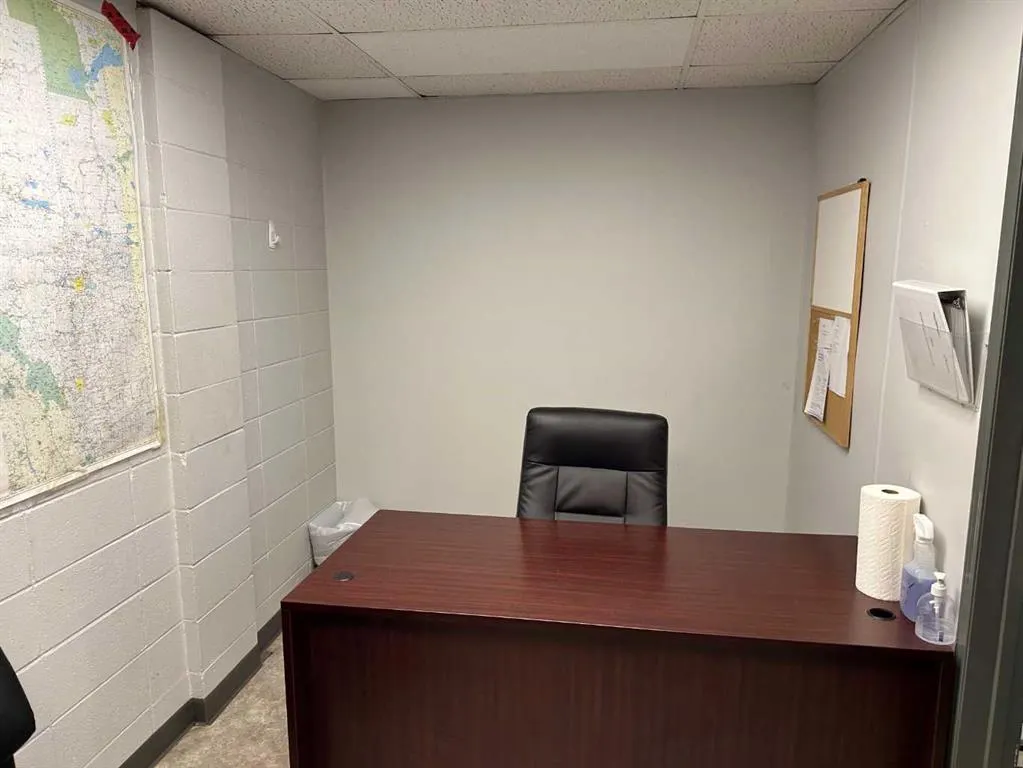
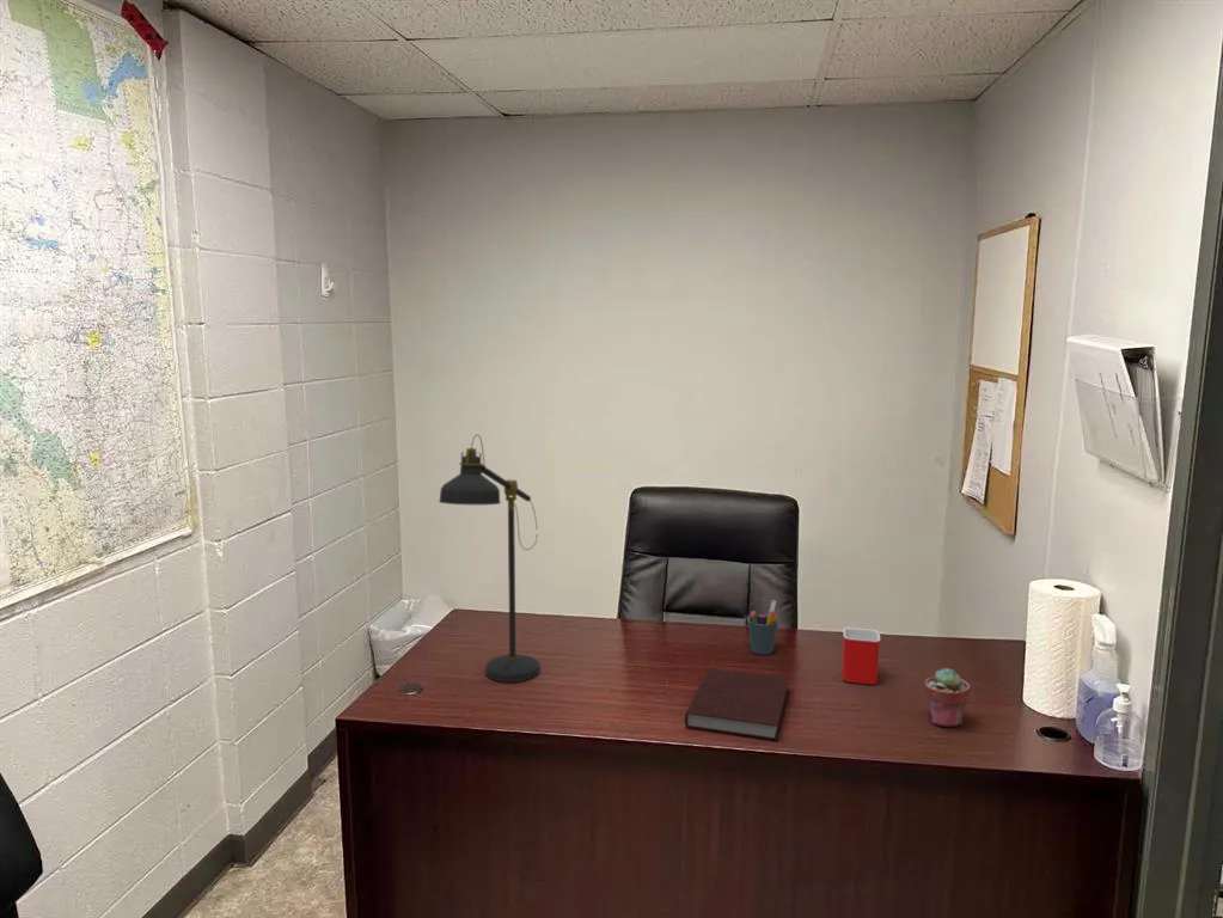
+ desk lamp (508, 557)
+ notebook (739, 700)
+ pen holder (763, 626)
+ mug (860, 653)
+ potted succulent (946, 694)
